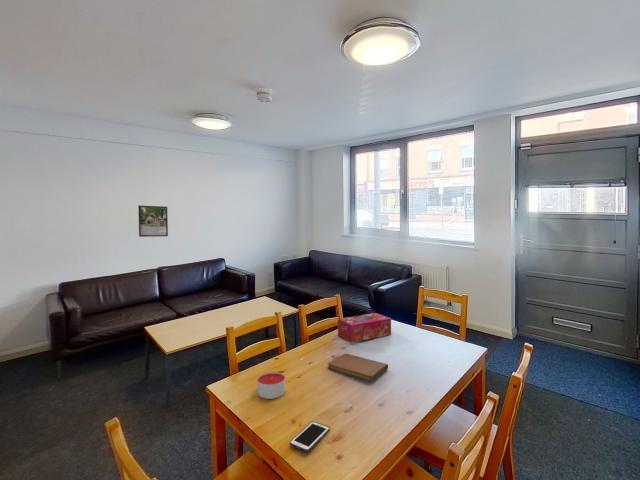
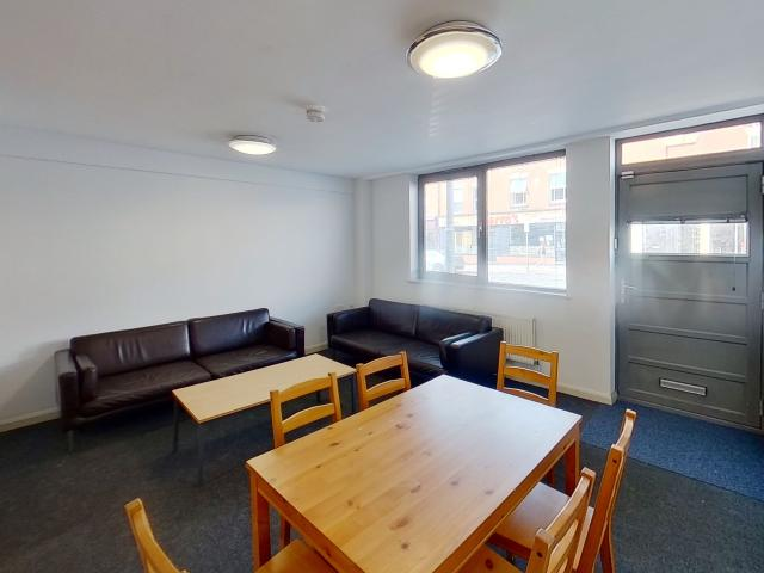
- candle (271, 384)
- cell phone (310, 435)
- tissue box (364, 326)
- notebook (357, 366)
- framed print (153, 221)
